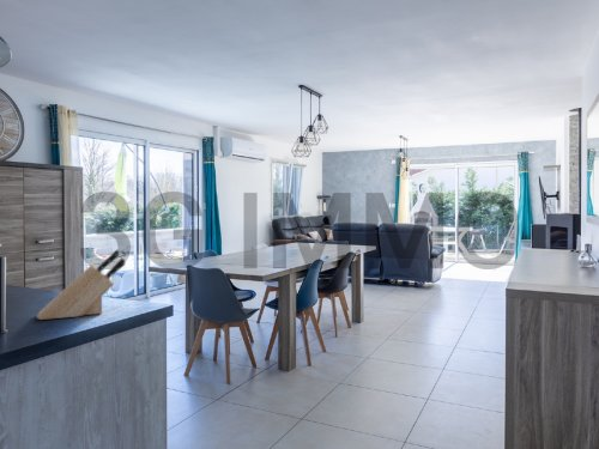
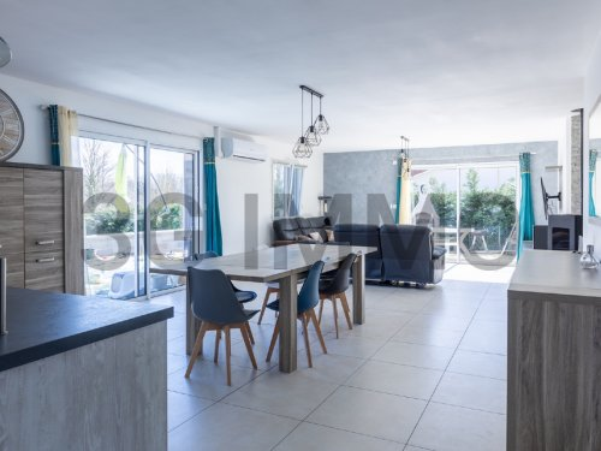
- knife block (83, 281)
